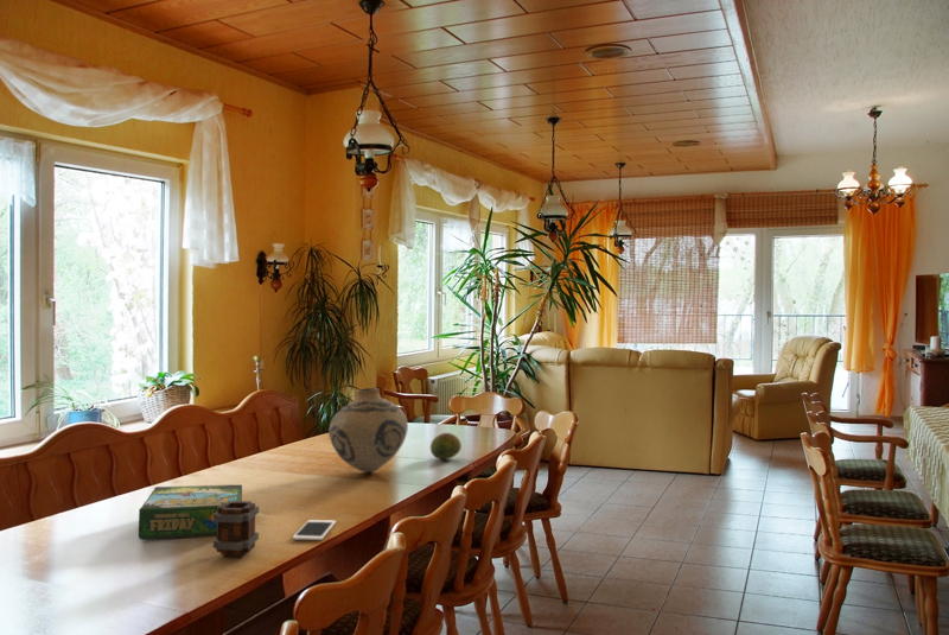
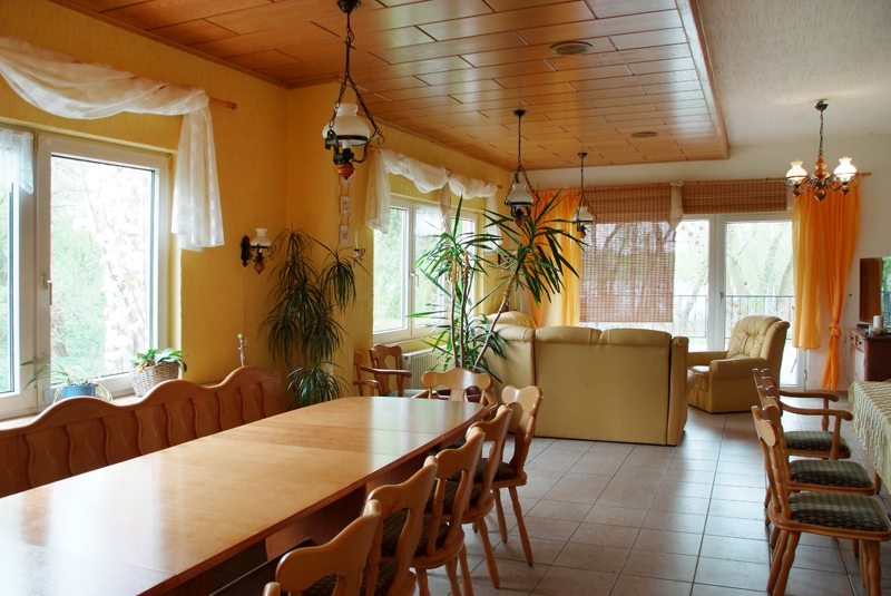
- fruit (445, 446)
- vase (368, 430)
- cell phone (314, 529)
- board game (193, 509)
- mug (237, 528)
